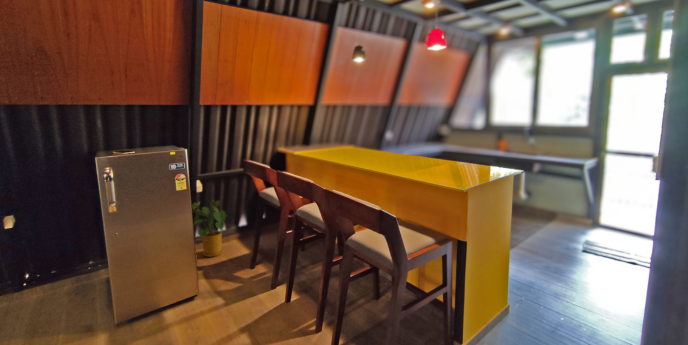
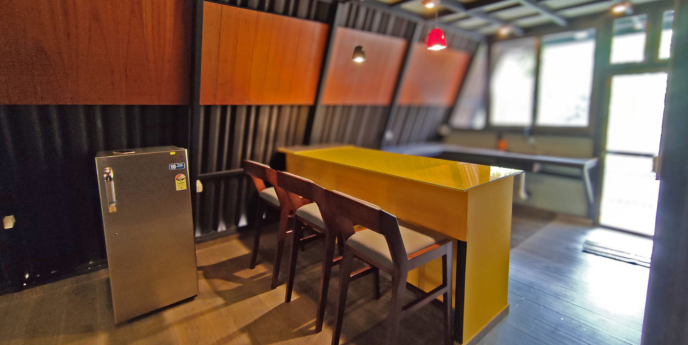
- house plant (209, 228)
